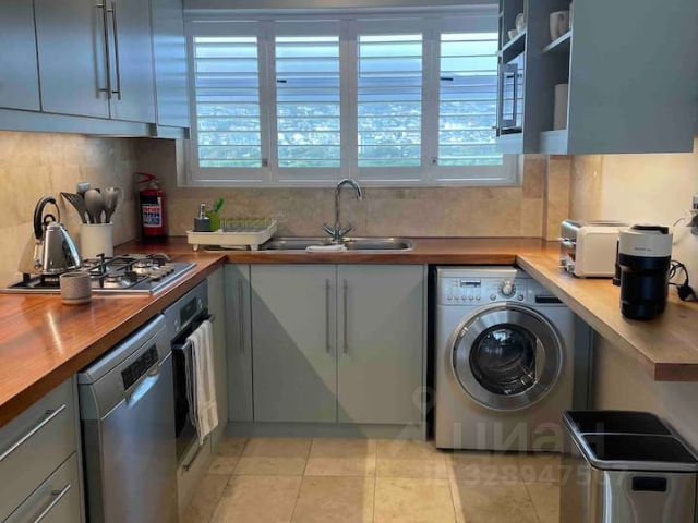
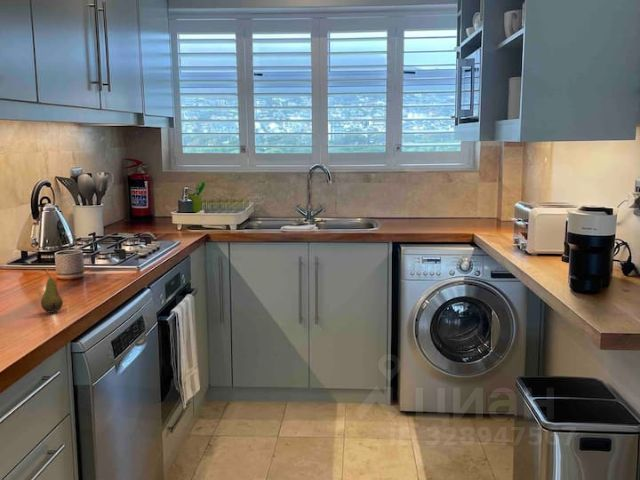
+ fruit (51, 291)
